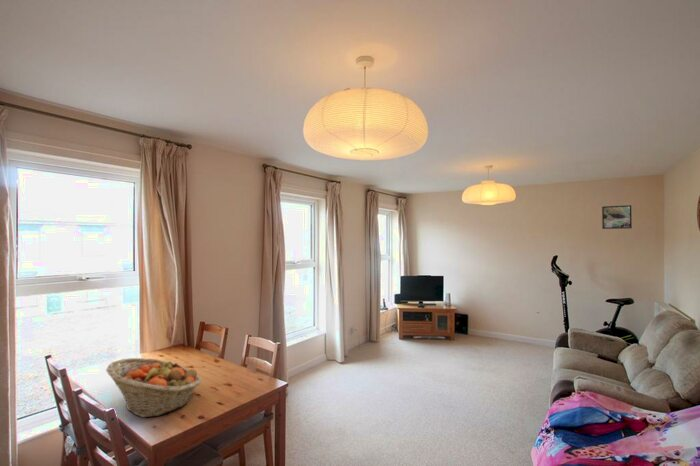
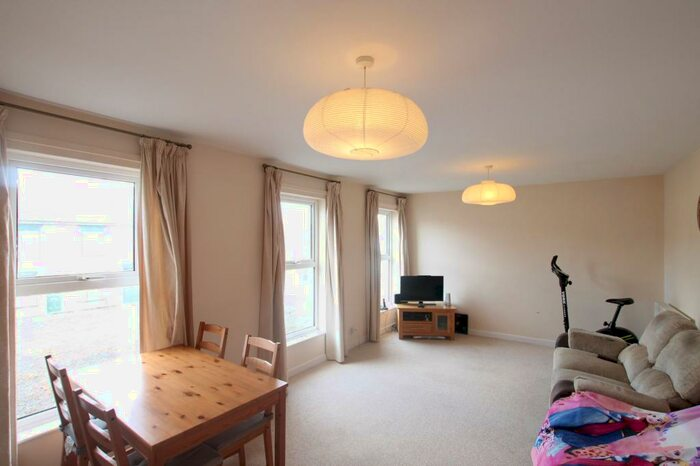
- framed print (616, 217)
- fruit basket (155, 380)
